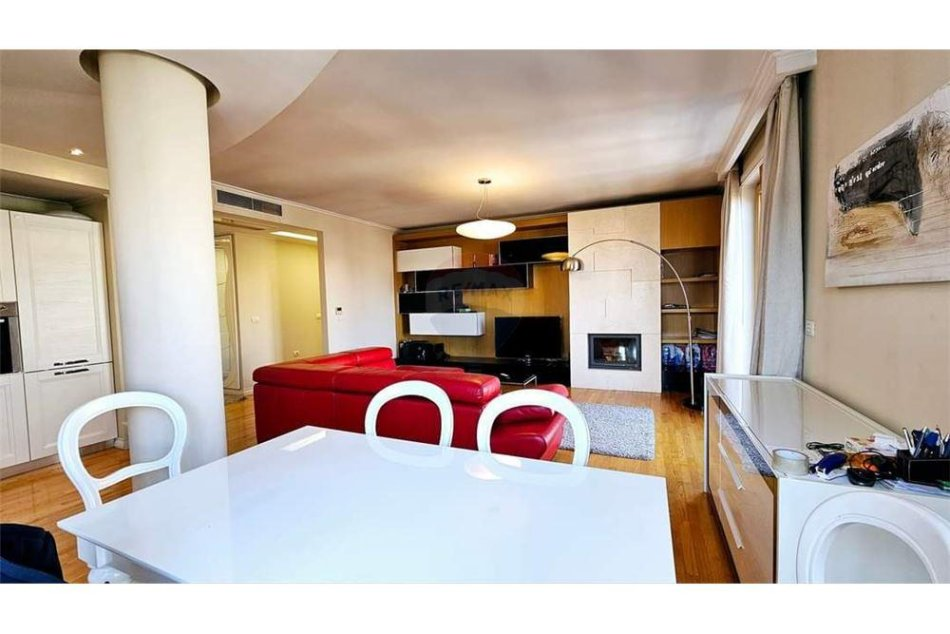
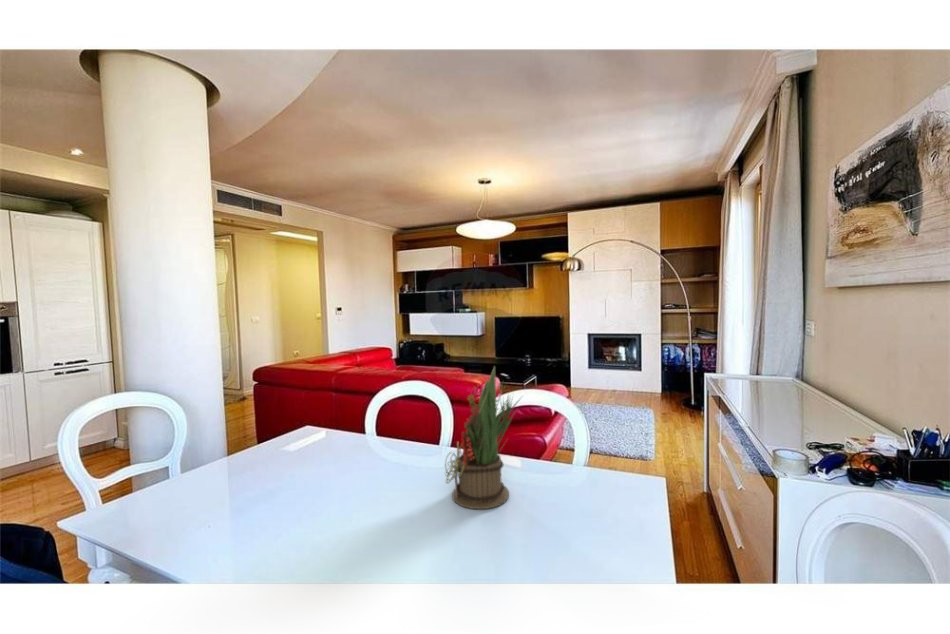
+ flower arrangement (485, 431)
